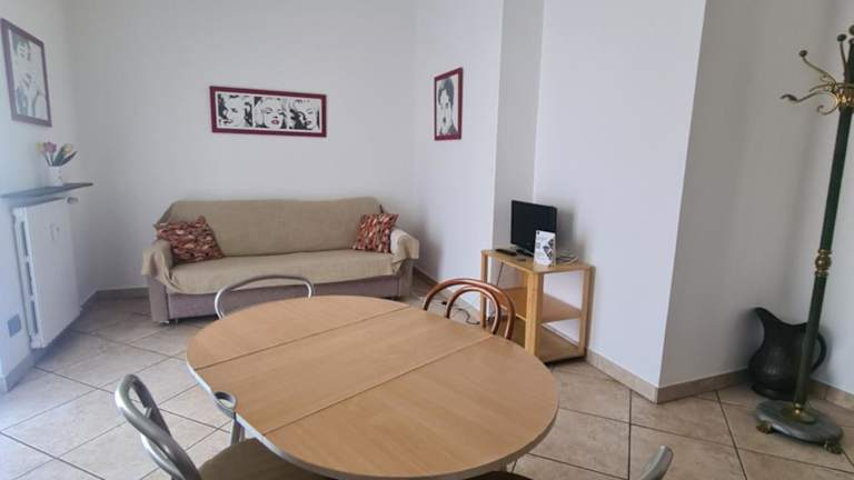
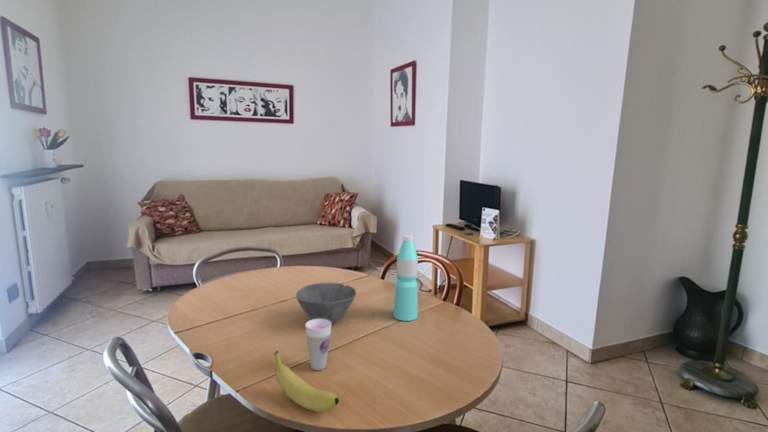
+ water bottle (406, 276)
+ cup (318, 345)
+ bowl (326, 306)
+ fruit (304, 384)
